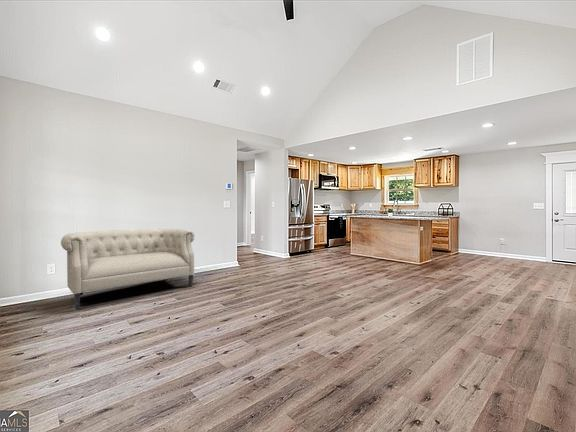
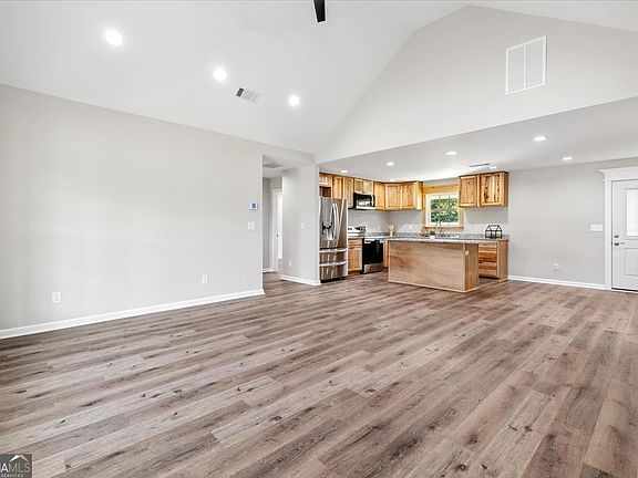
- sofa (132, 260)
